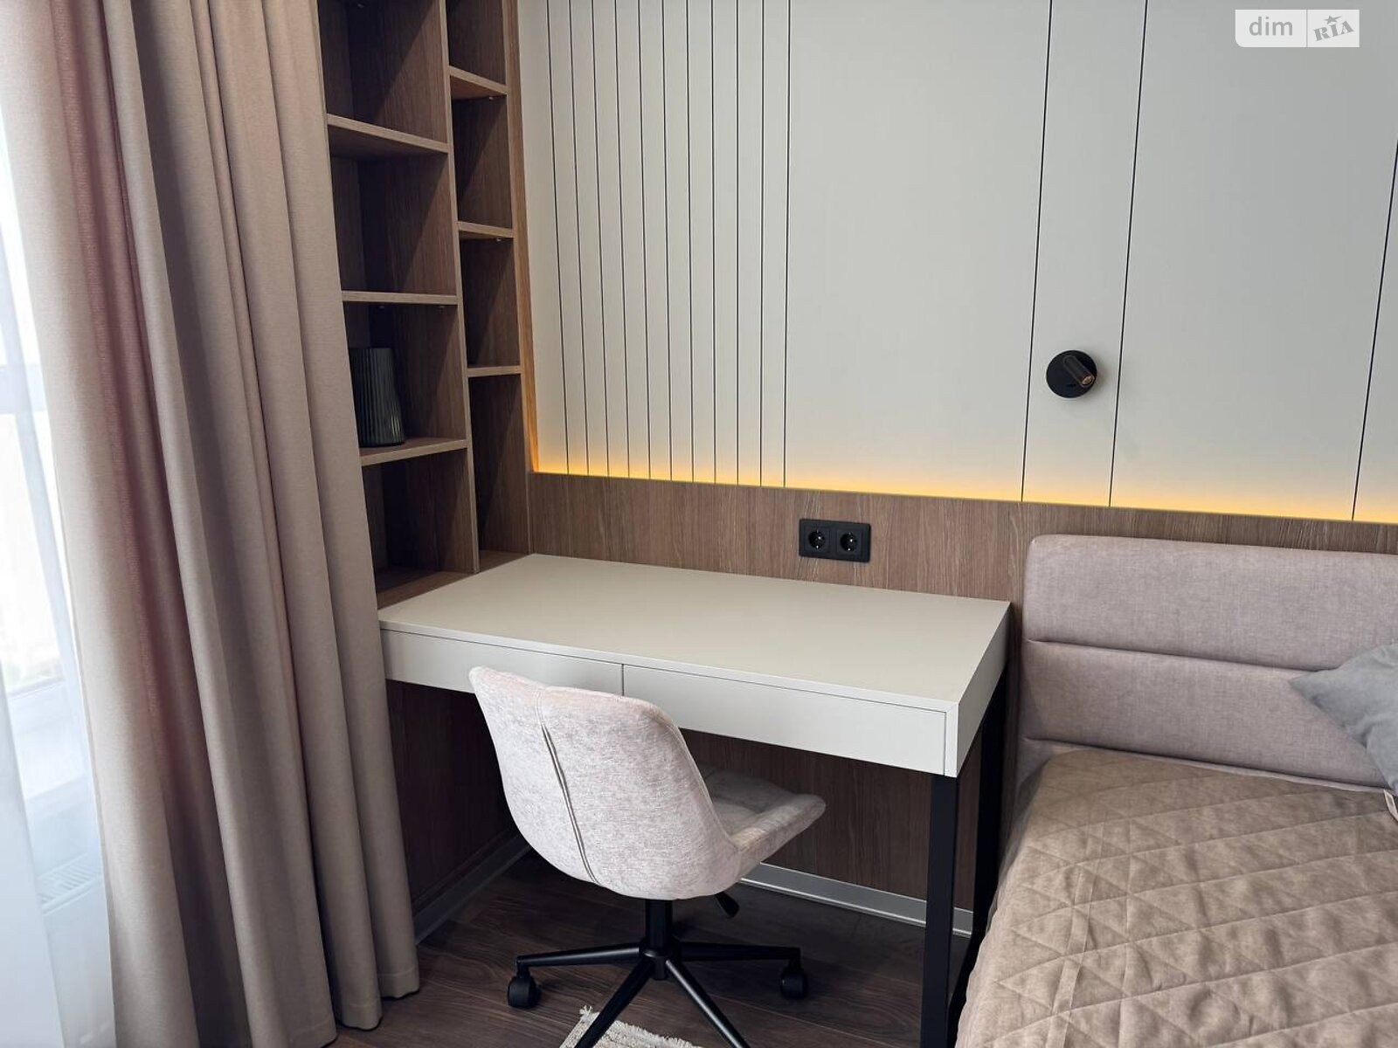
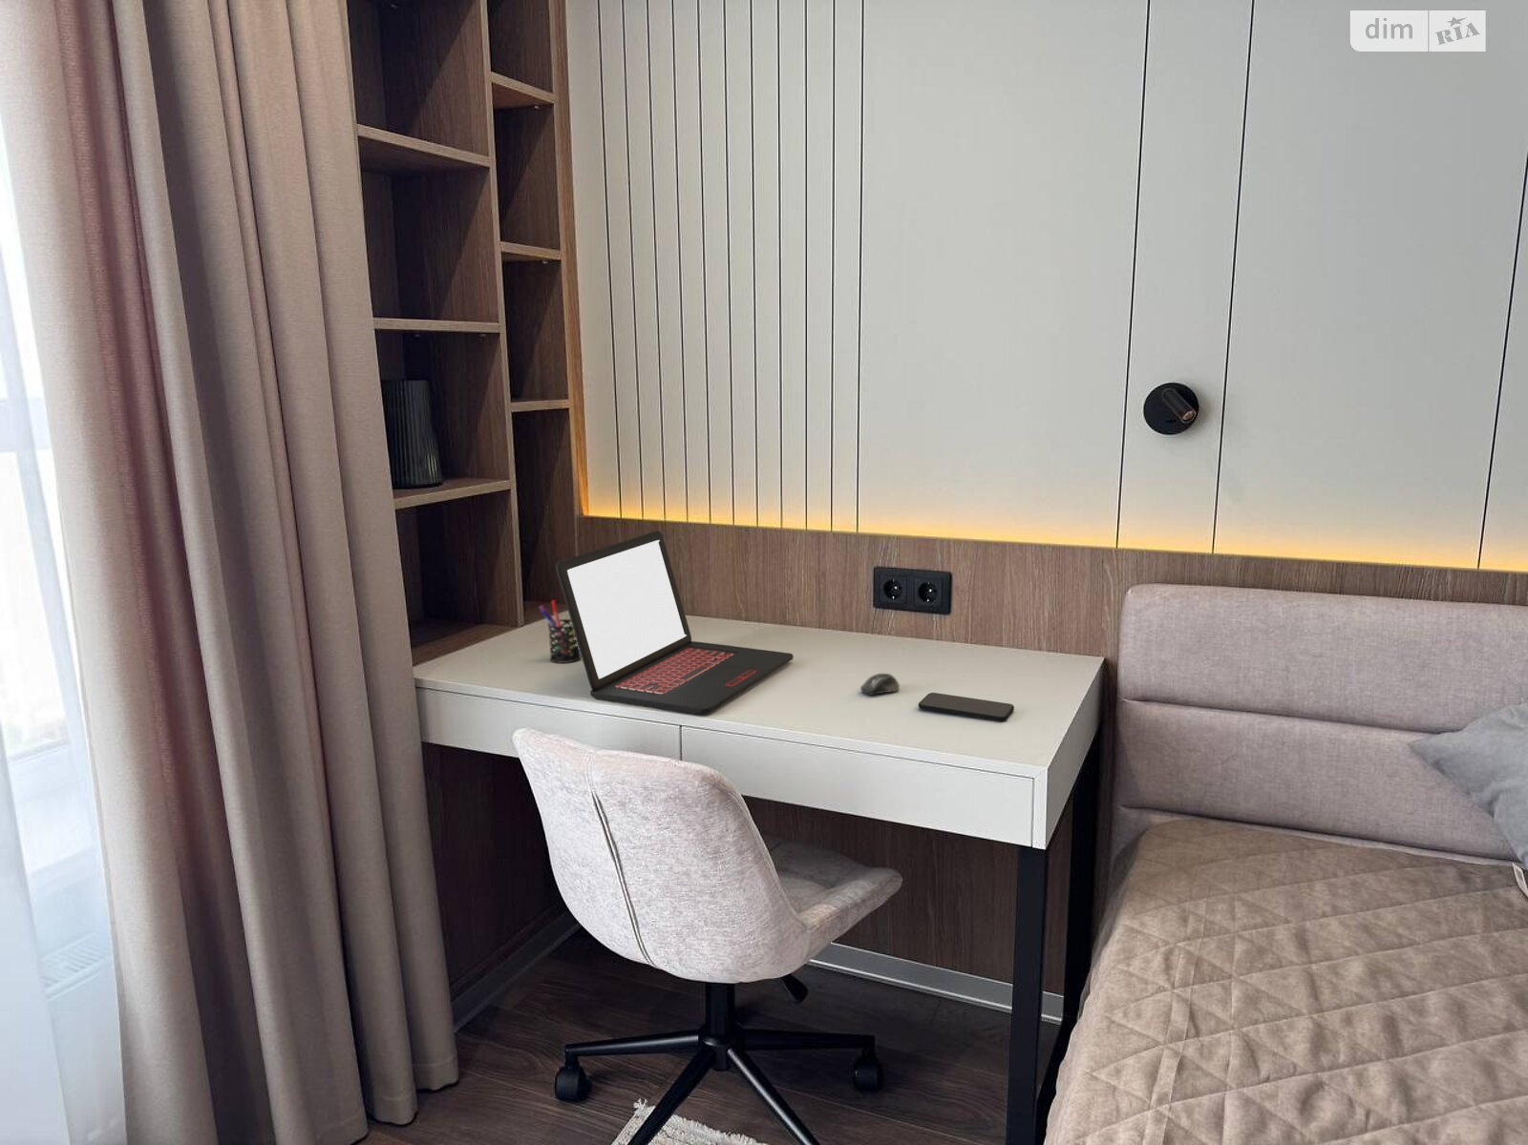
+ pen holder (565, 628)
+ laptop (681, 613)
+ smartphone (965, 706)
+ computer mouse (881, 681)
